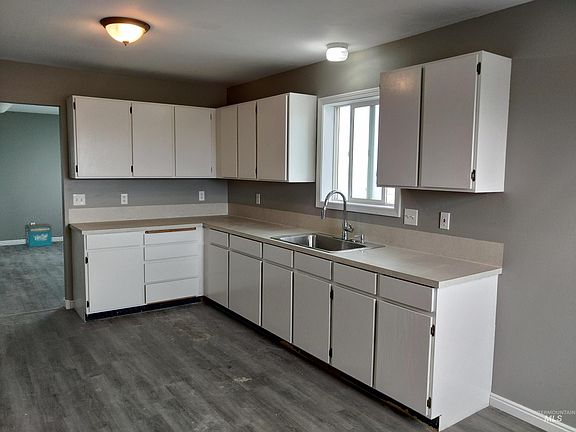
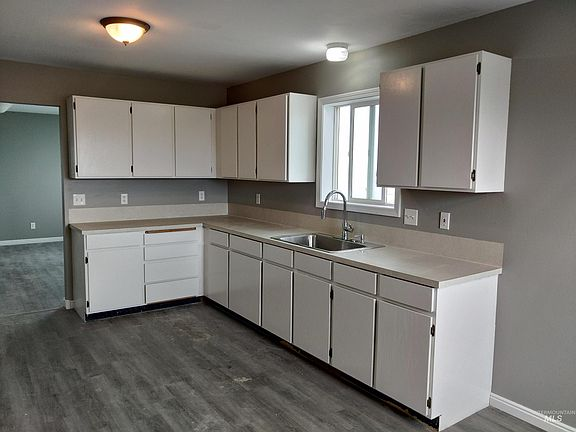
- product box (38, 234)
